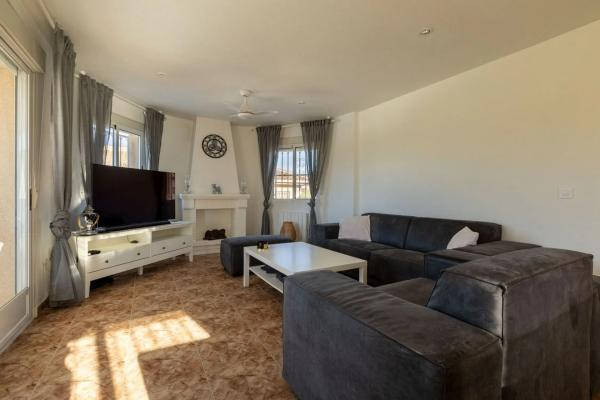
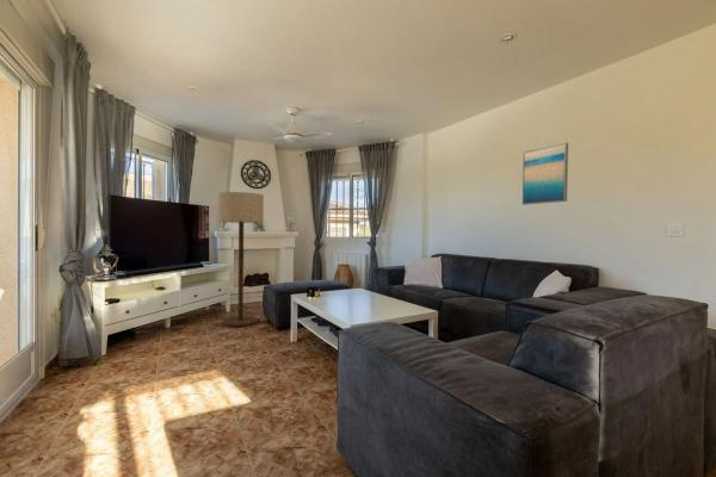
+ floor lamp (241, 258)
+ wall art (543, 175)
